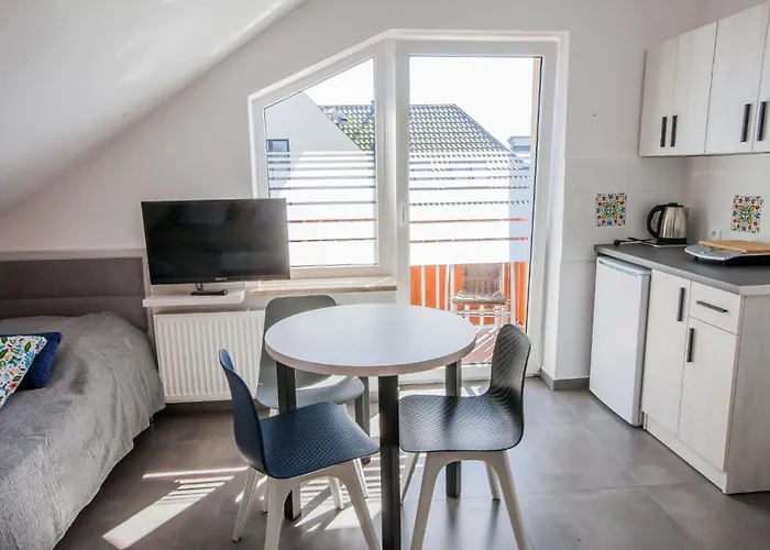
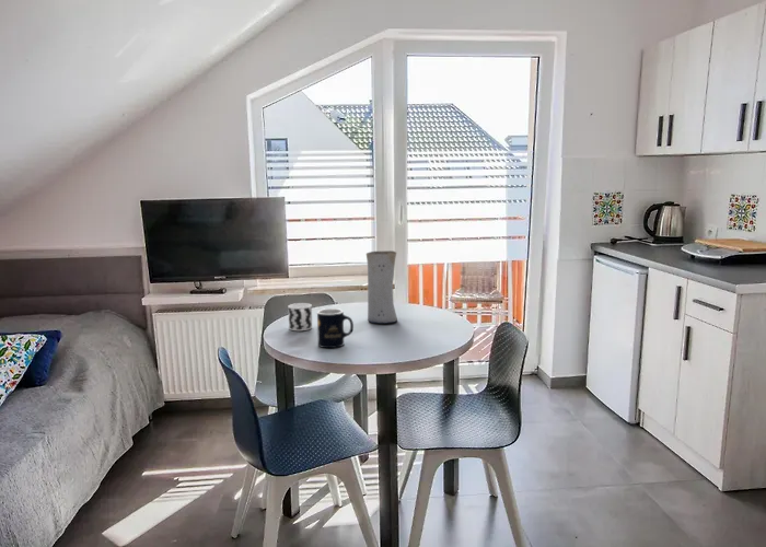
+ cup (301, 317)
+ mug (335, 327)
+ vase (382, 287)
